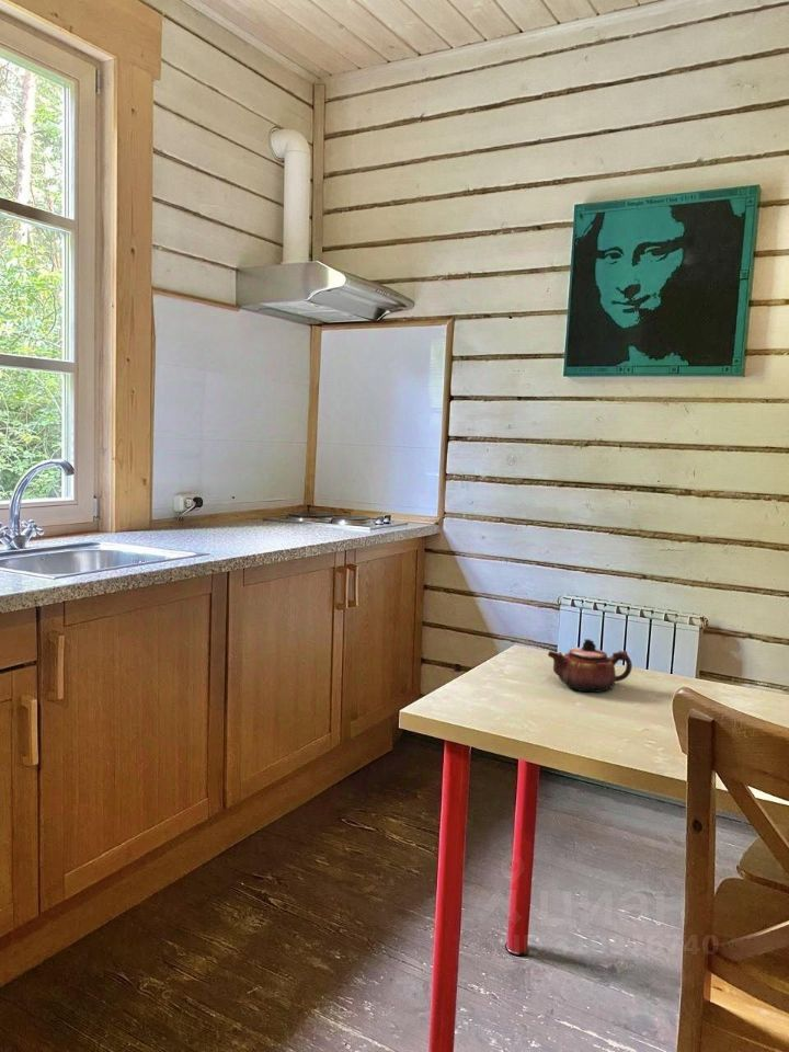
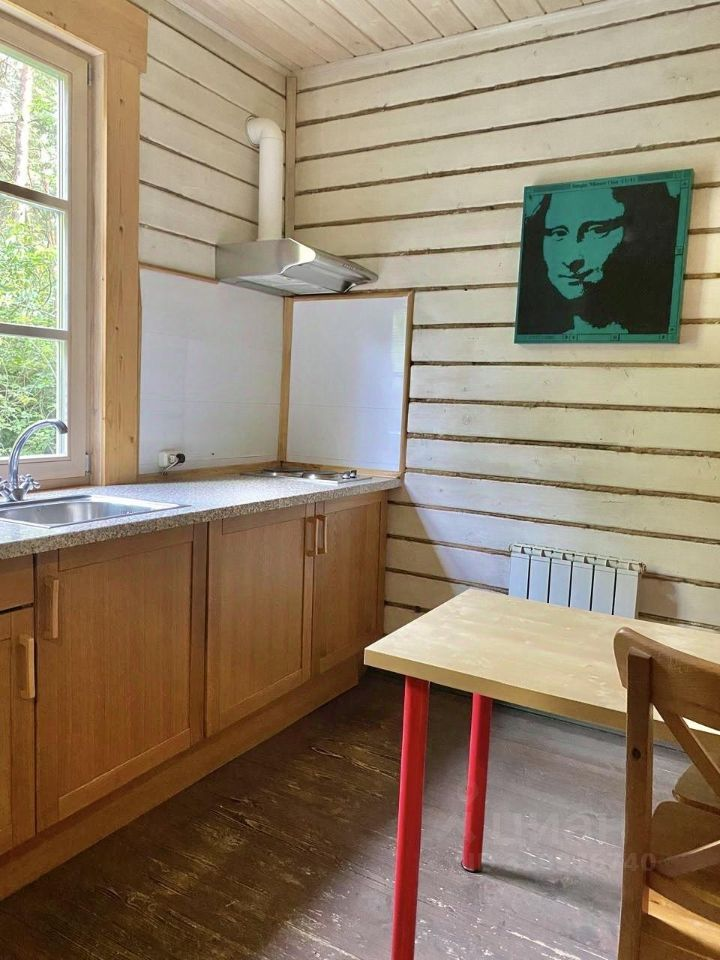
- teapot (590, 662)
